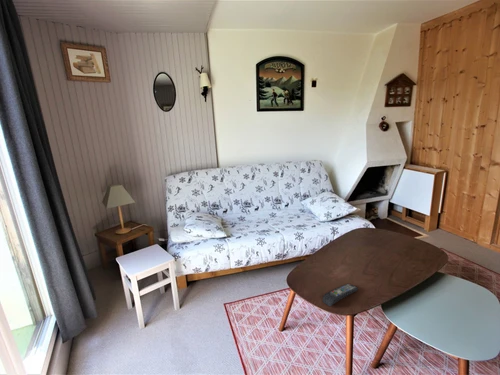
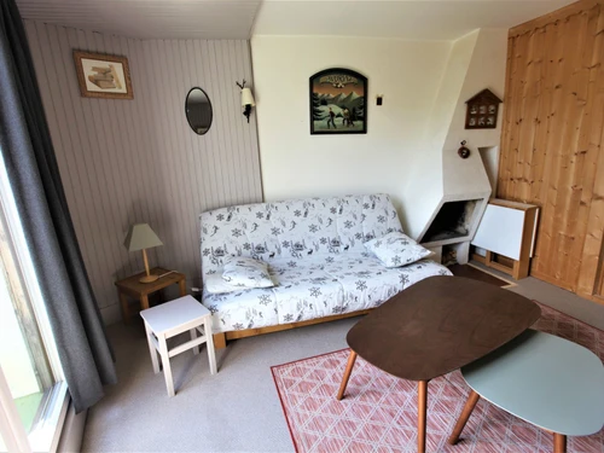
- remote control (340, 293)
